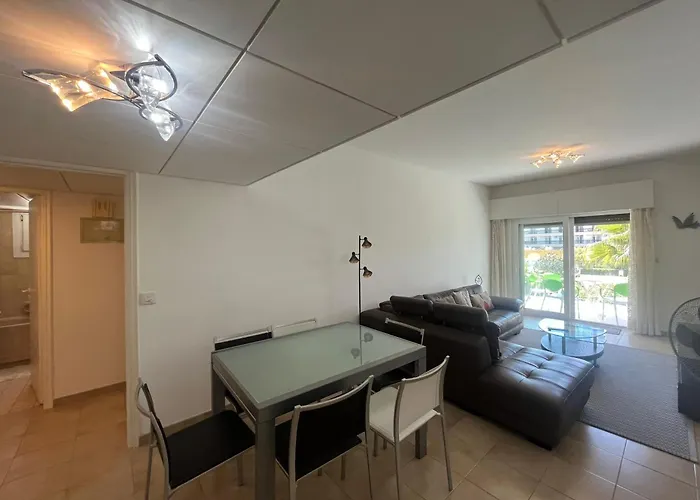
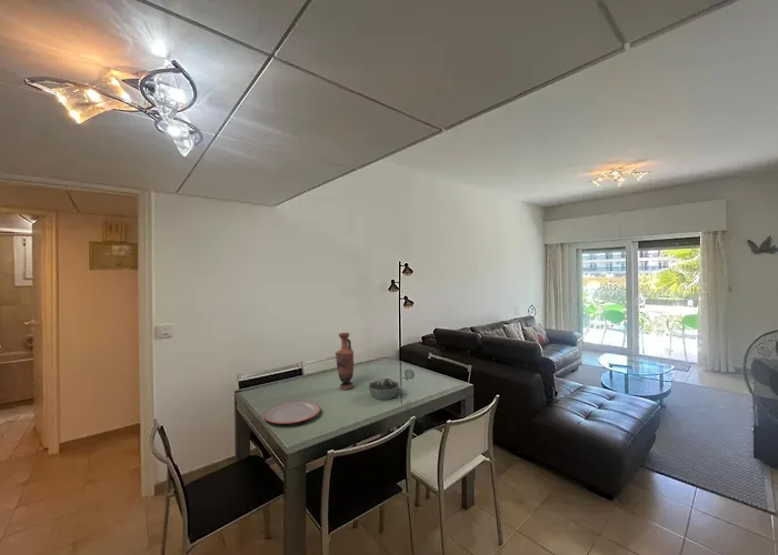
+ bowl (383, 386)
+ plate (292, 413)
+ vase (345, 360)
